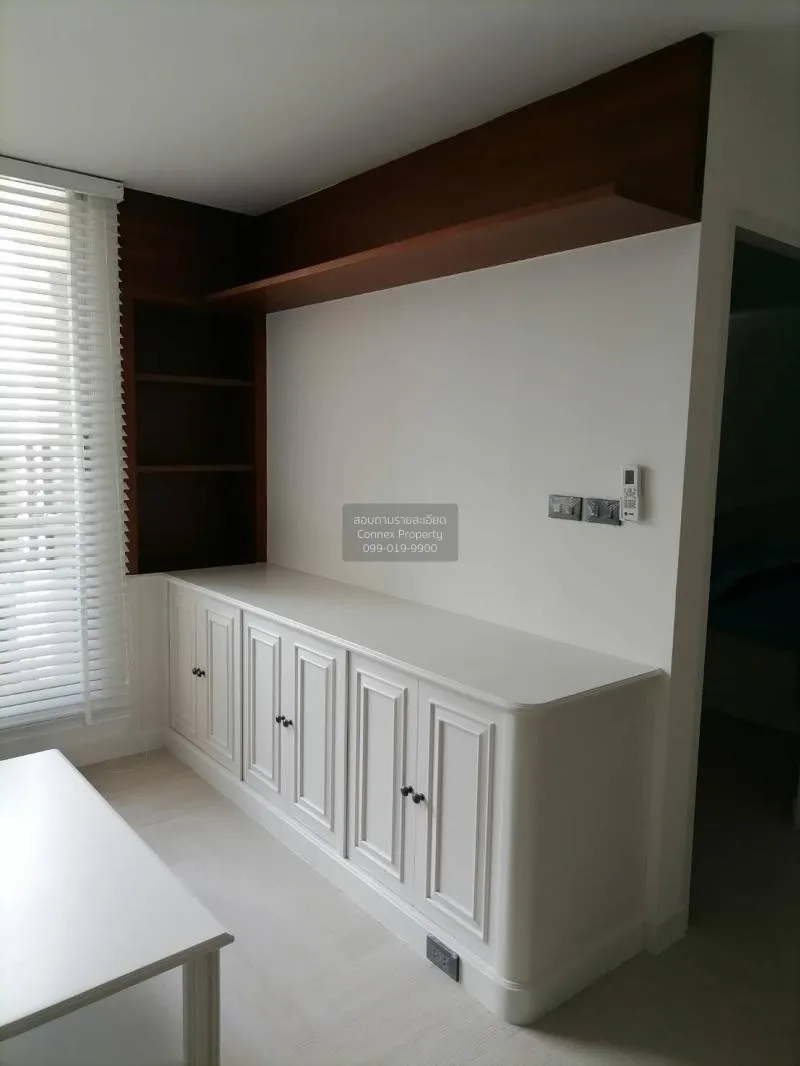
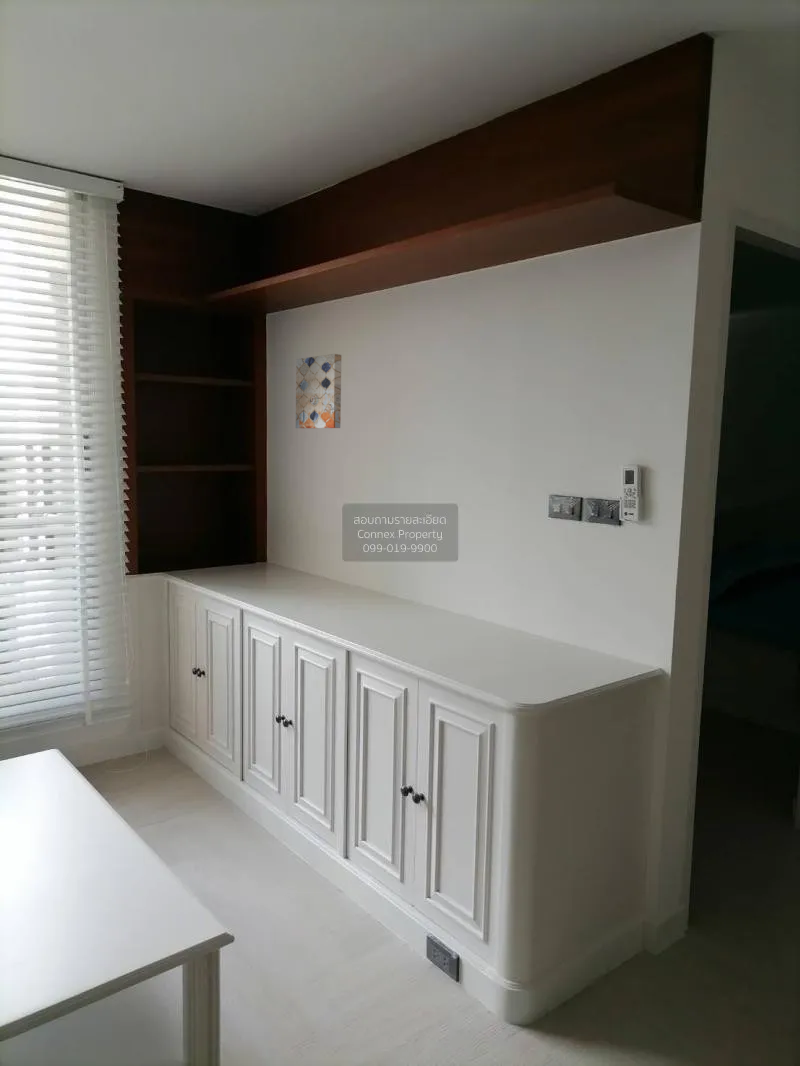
+ wall art (317, 392)
